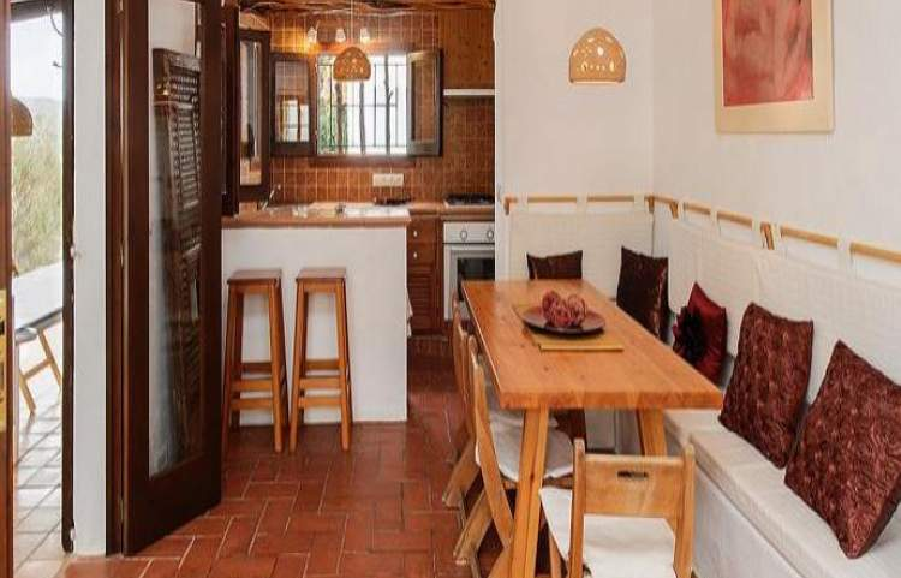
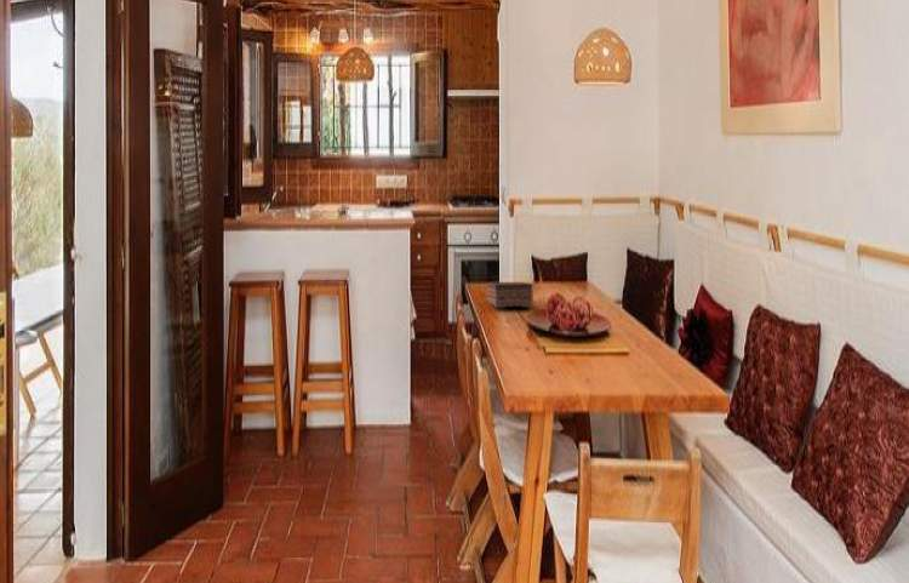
+ tissue box (509, 293)
